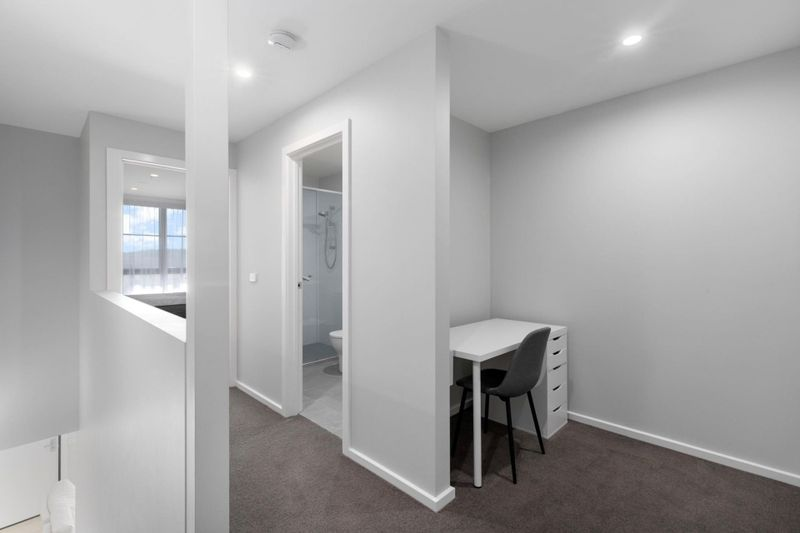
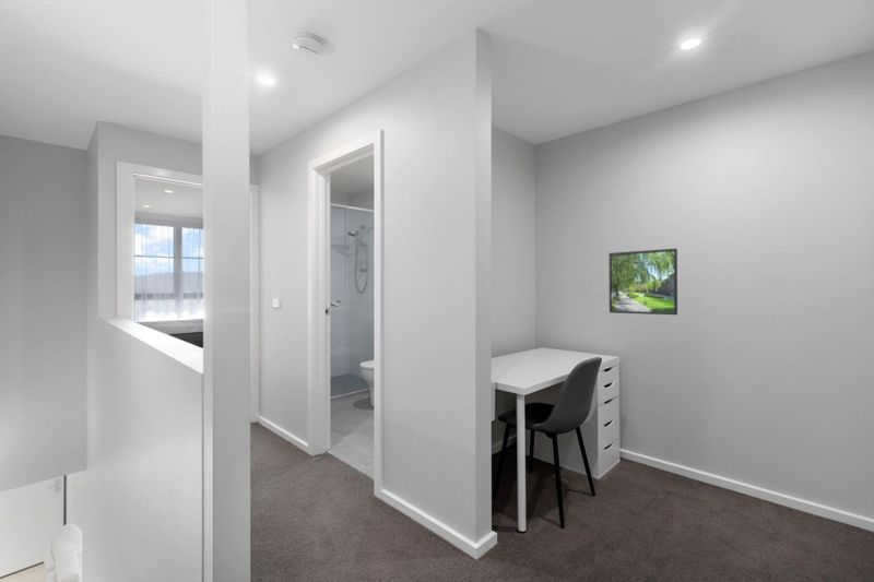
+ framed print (641, 282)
